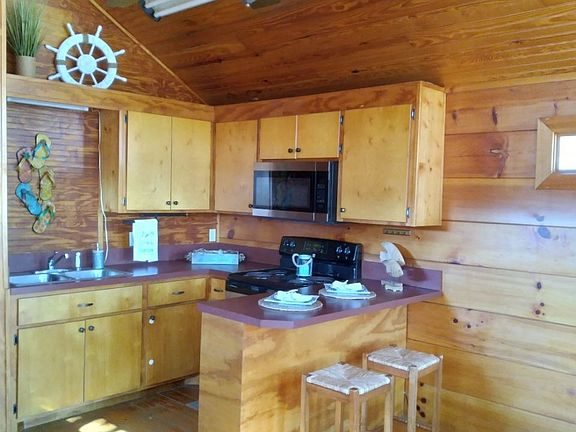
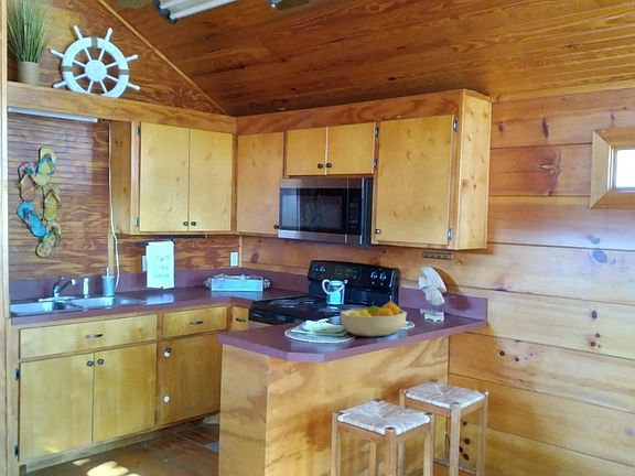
+ fruit bowl (373, 317)
